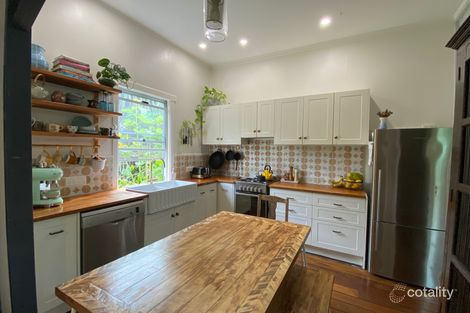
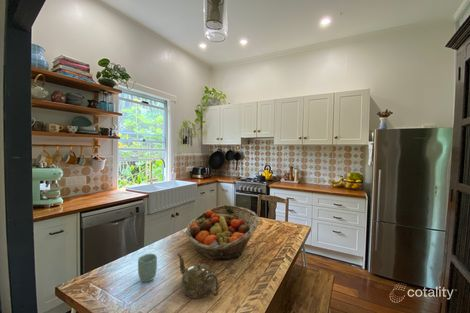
+ cup (147, 268)
+ fruit basket (221, 229)
+ teapot (196, 274)
